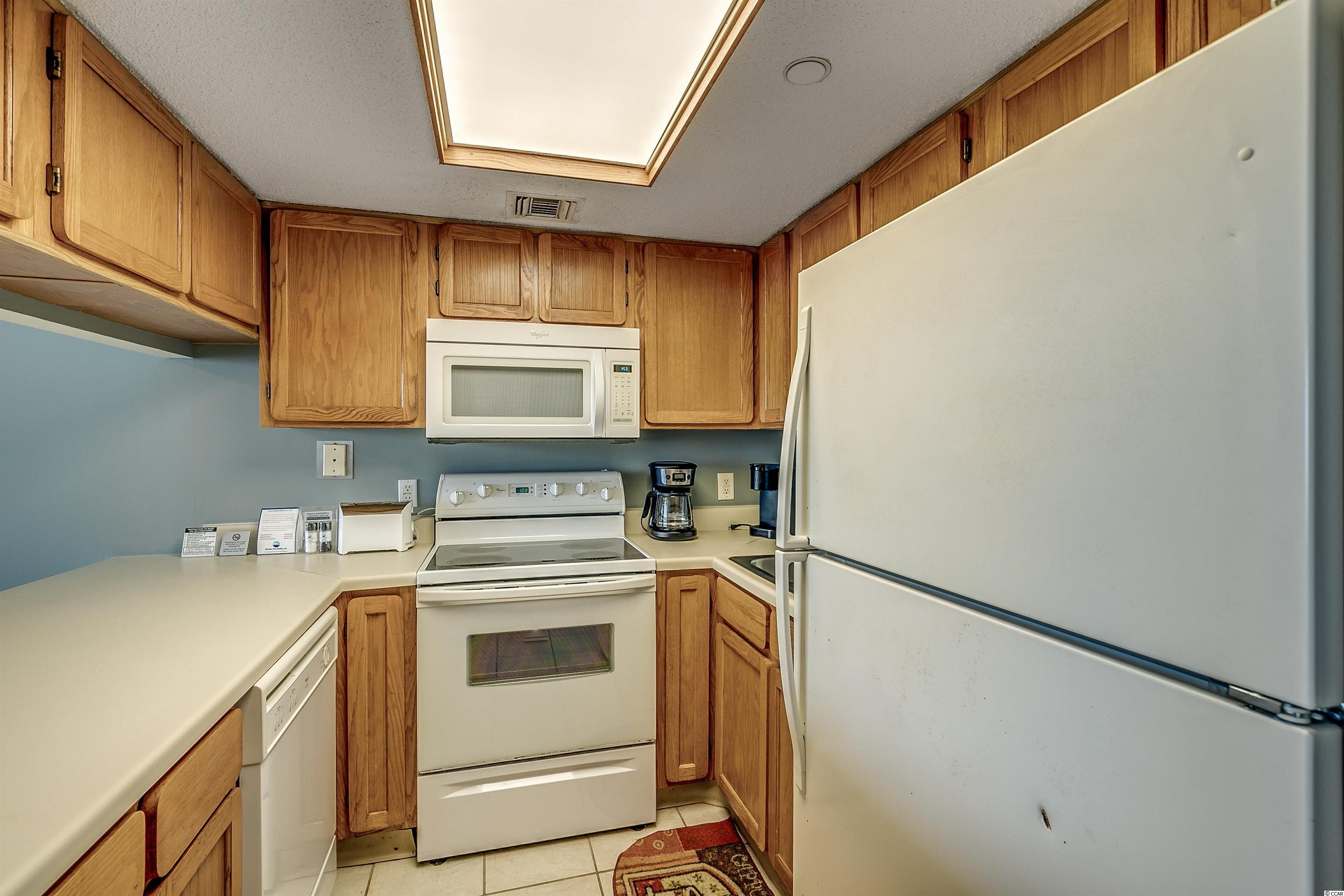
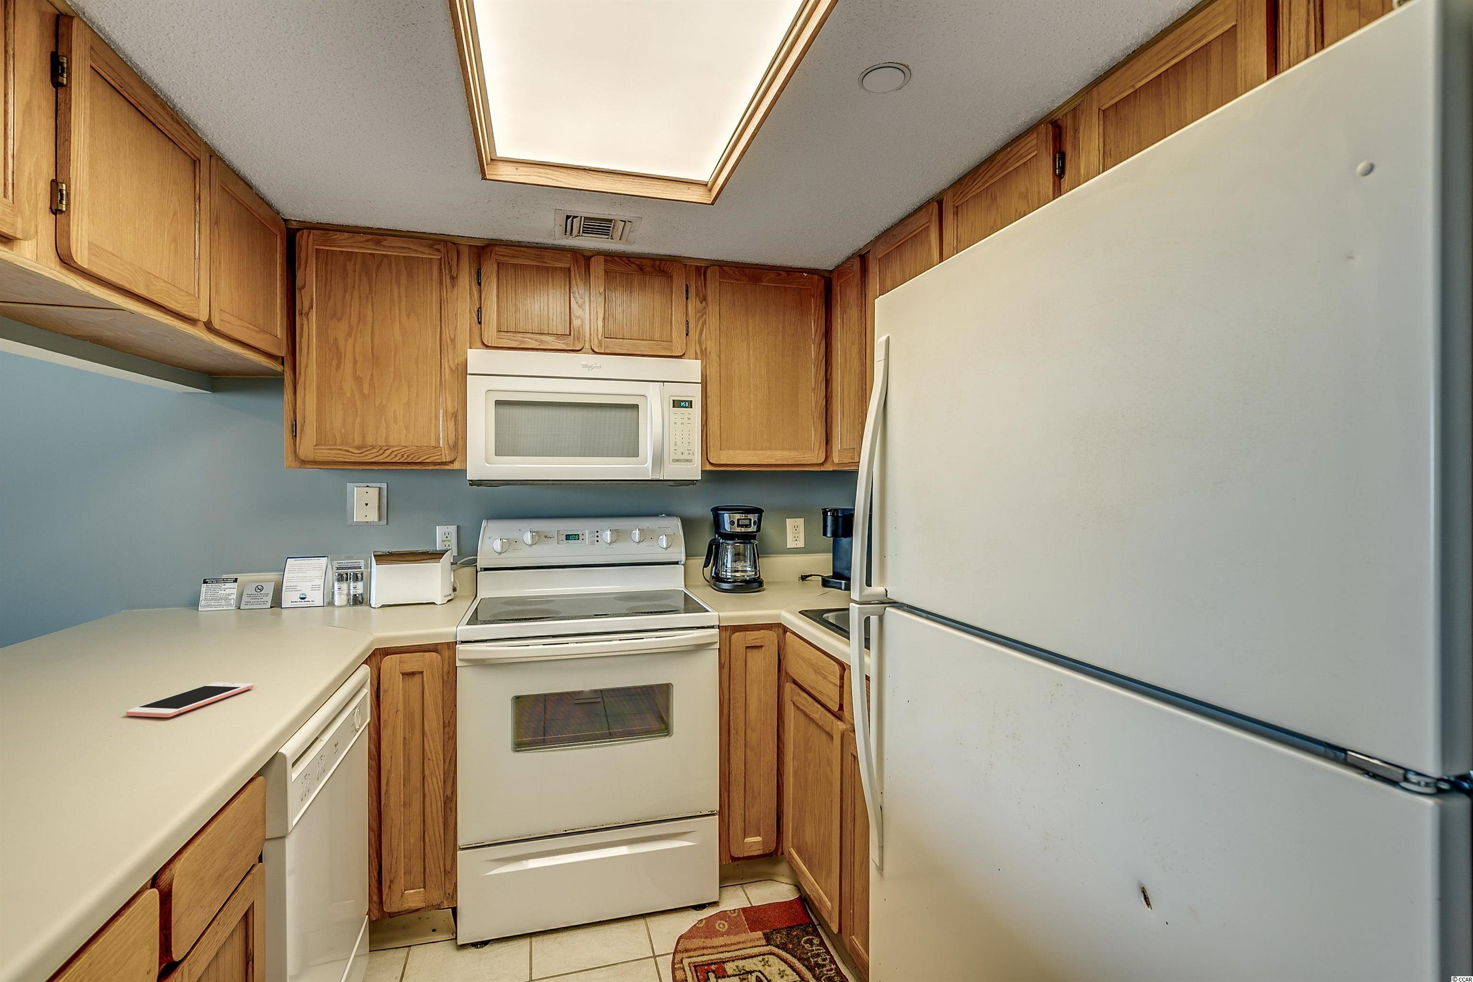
+ cell phone (194, 698)
